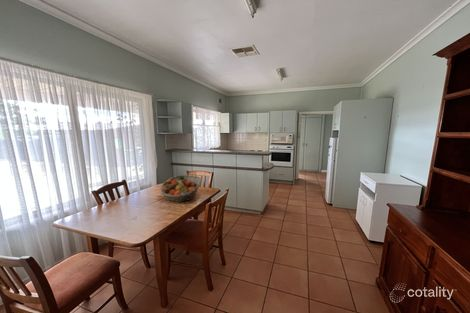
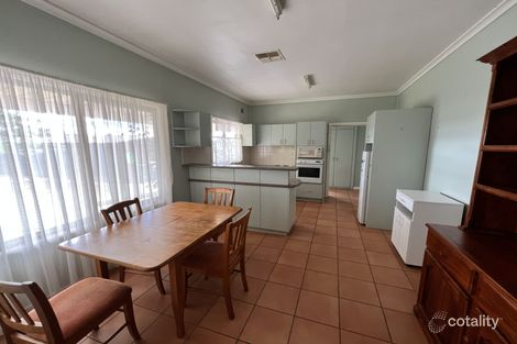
- fruit basket (181, 187)
